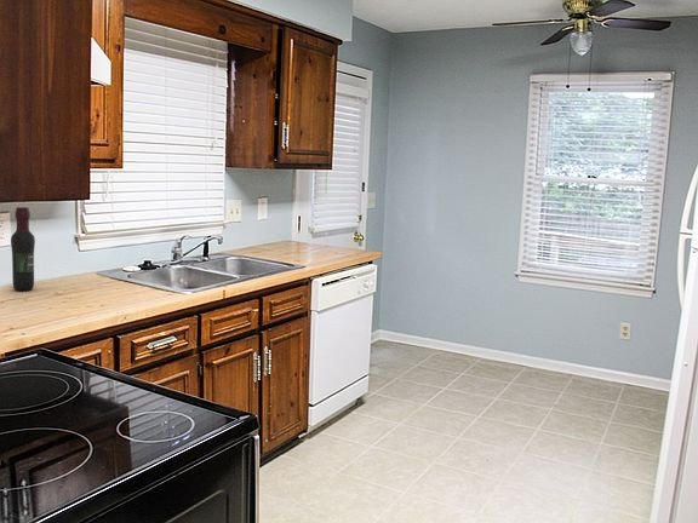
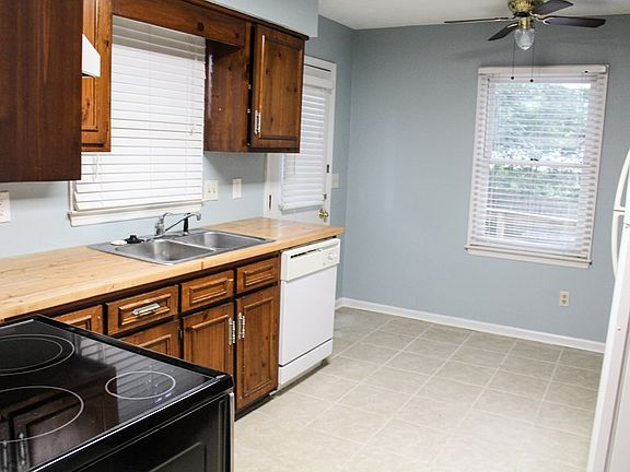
- wine bottle (23, 248)
